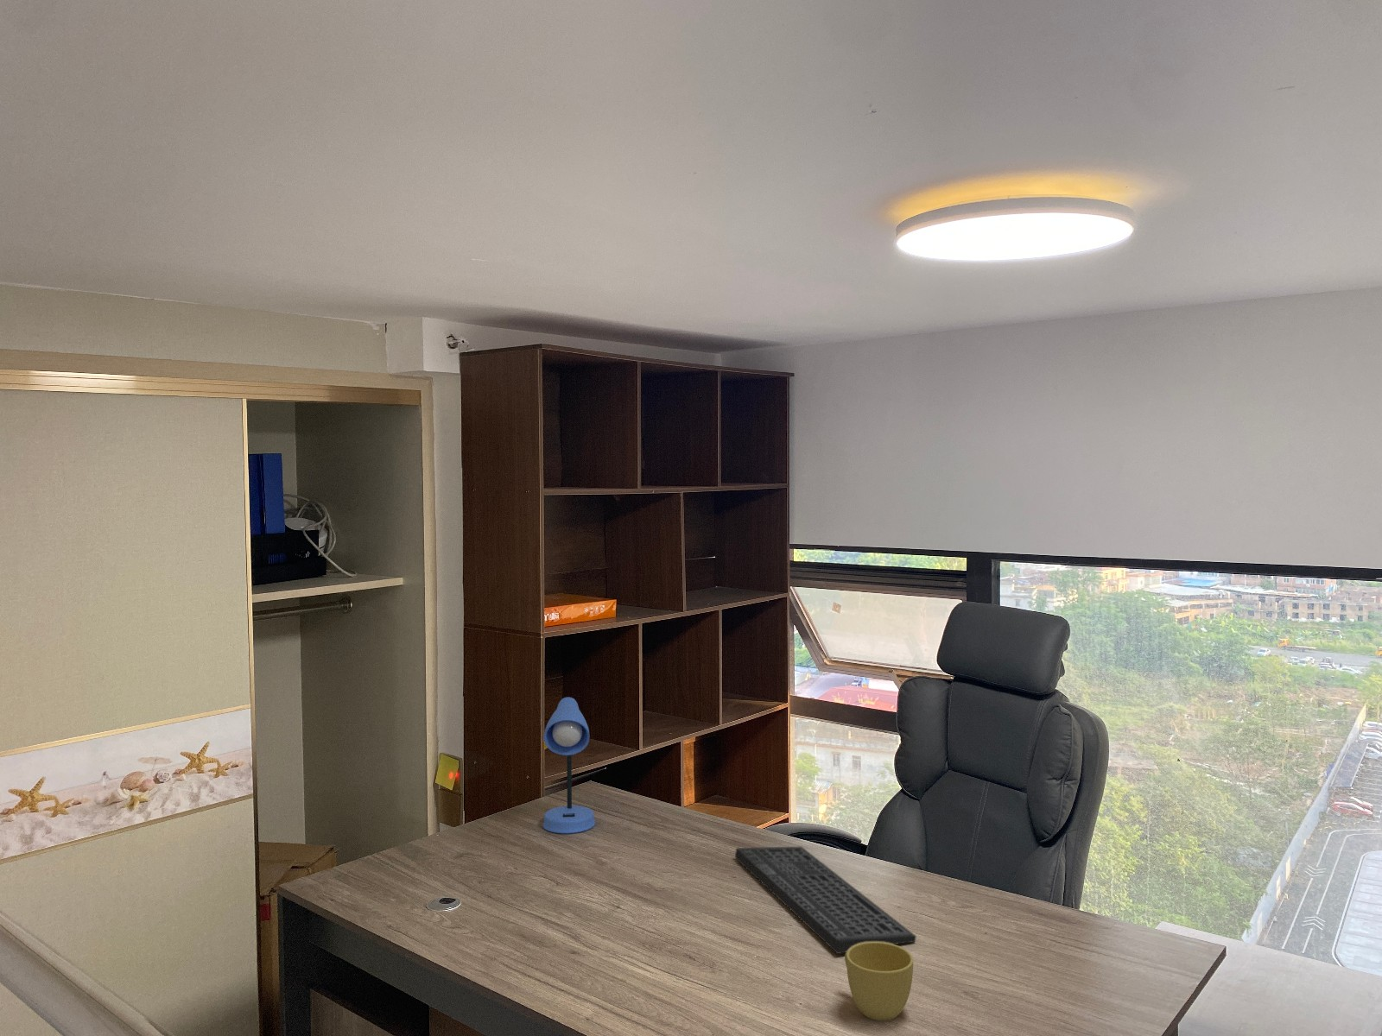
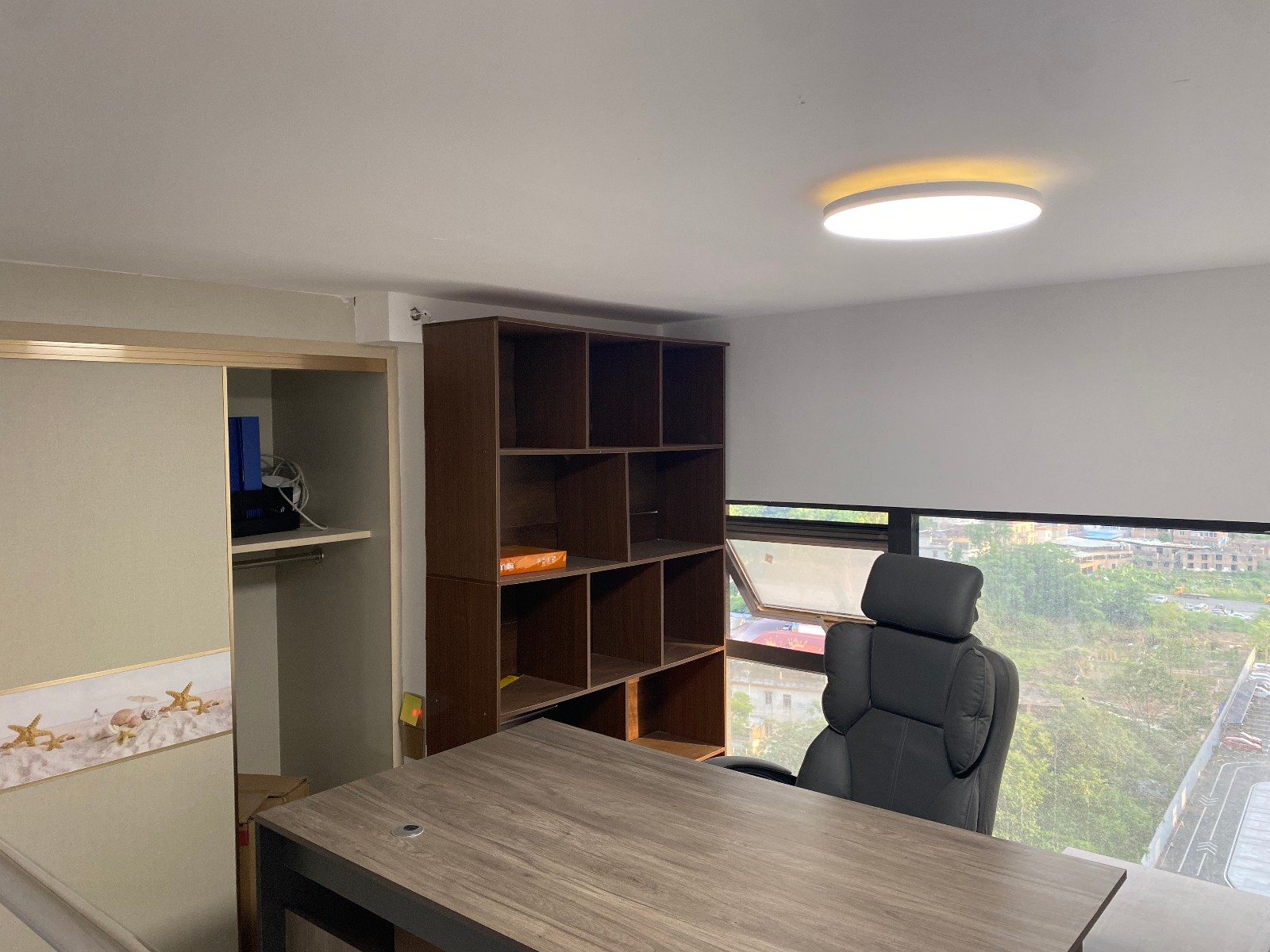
- cup (873, 979)
- desk lamp (567, 764)
- keyboard (816, 890)
